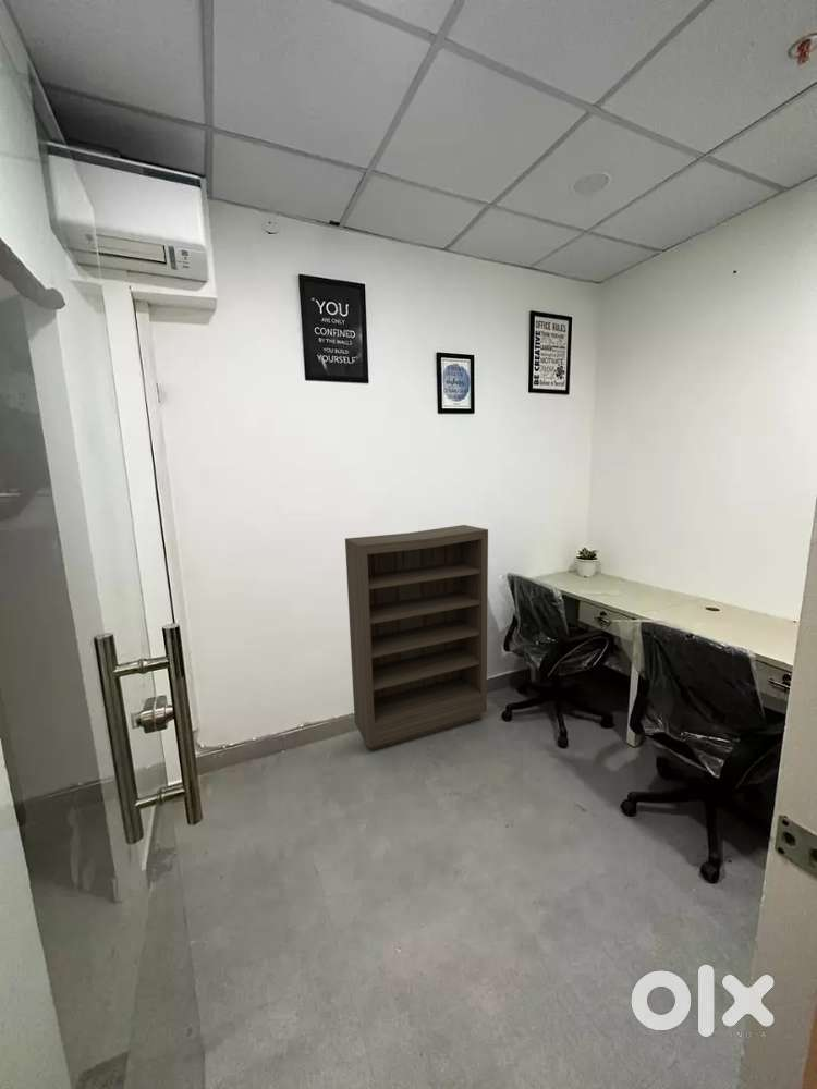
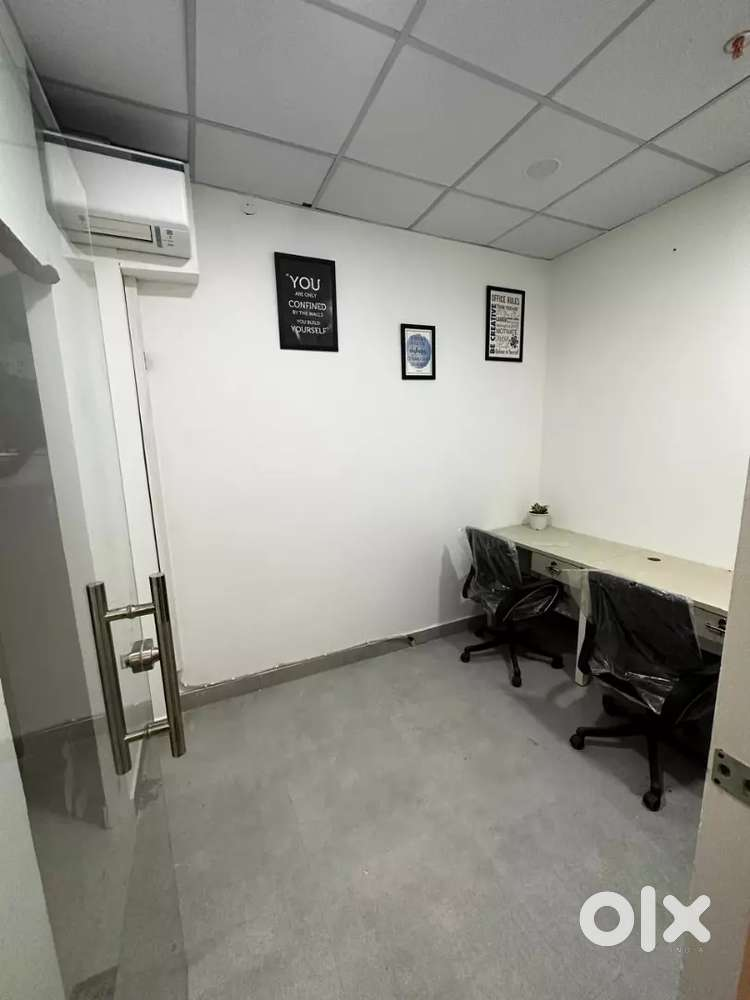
- bookshelf (419, 632)
